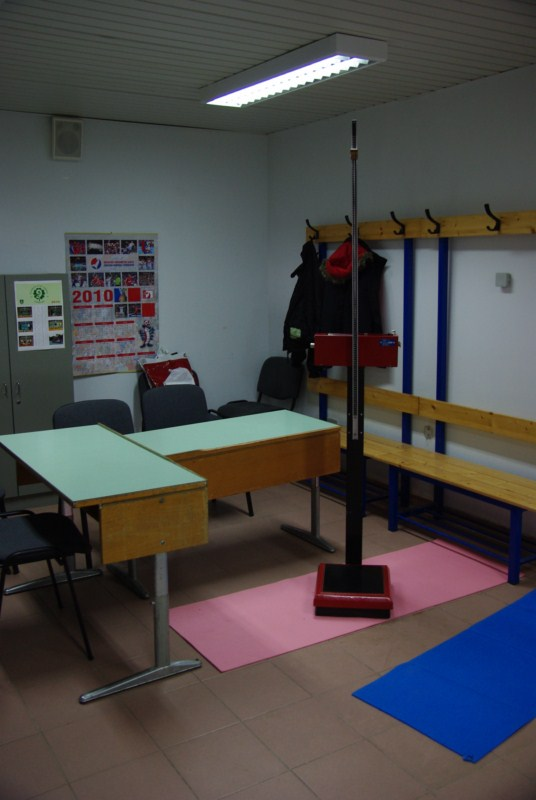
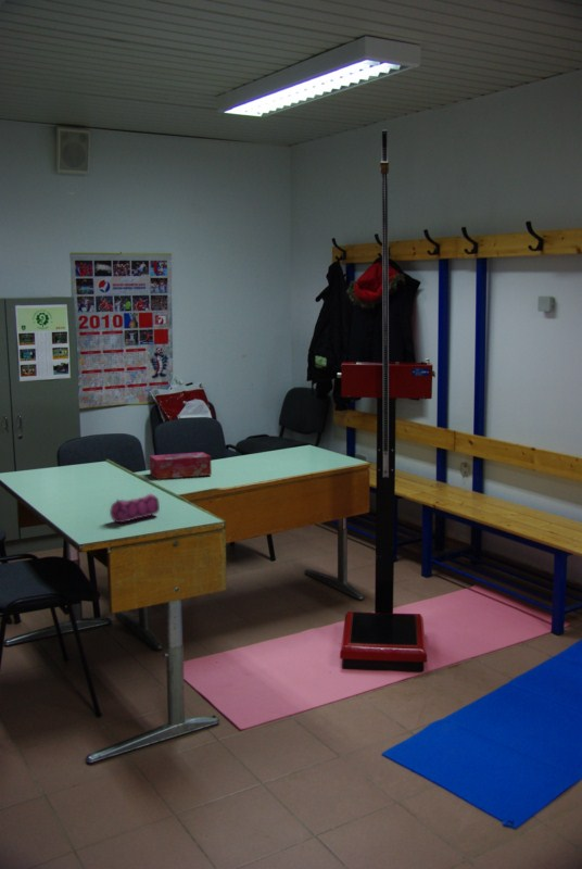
+ tissue box (180, 465)
+ pencil case (136, 506)
